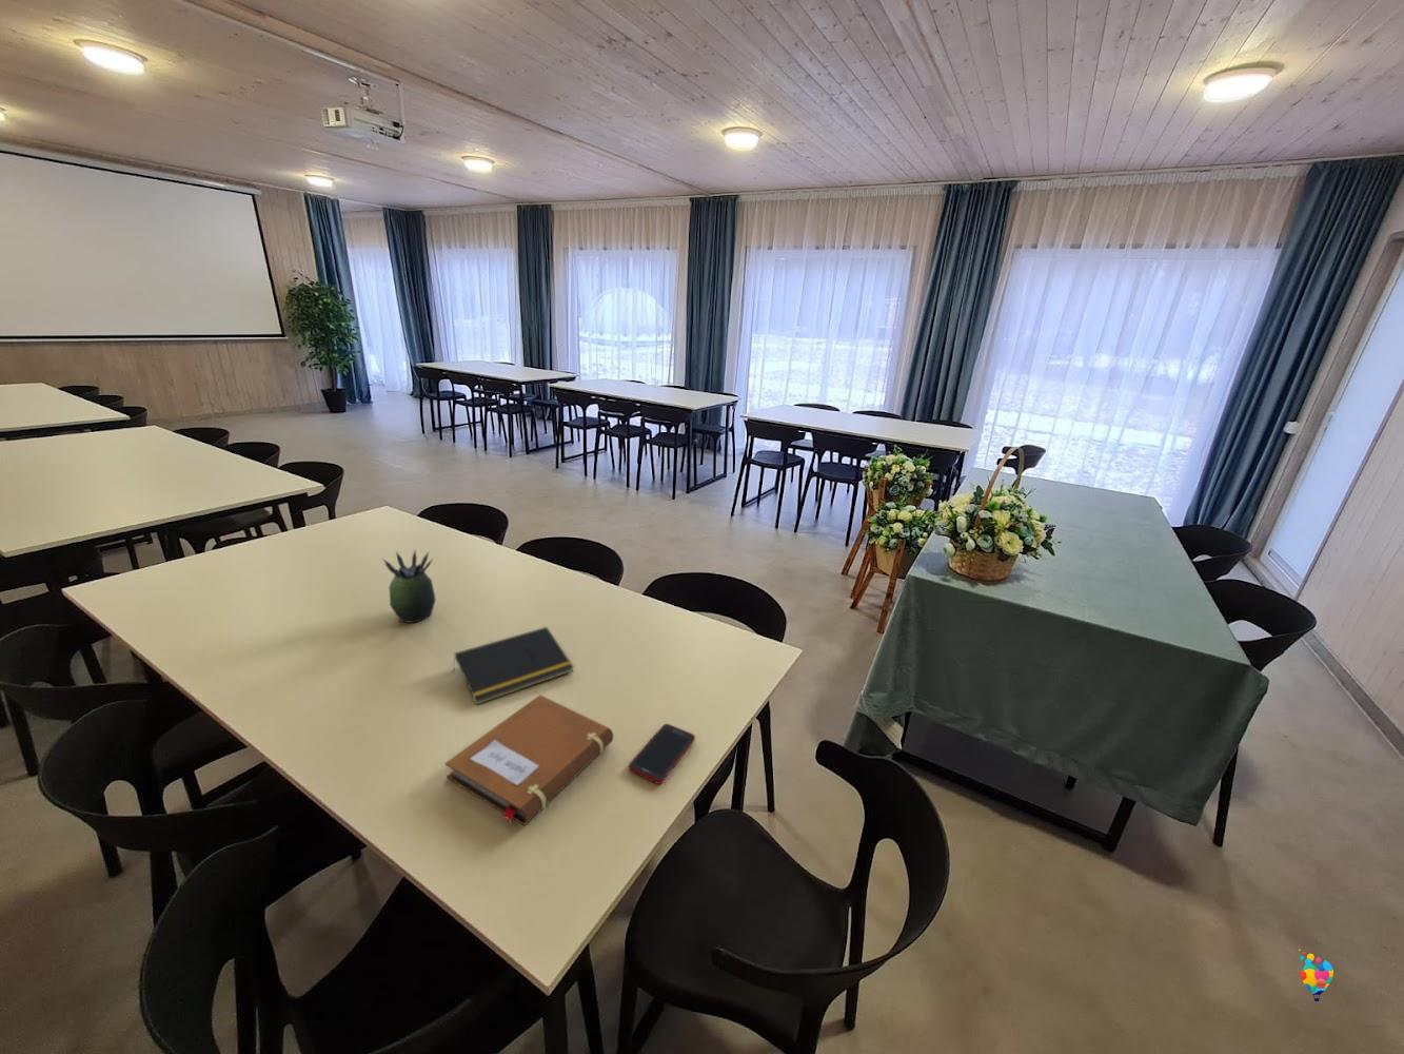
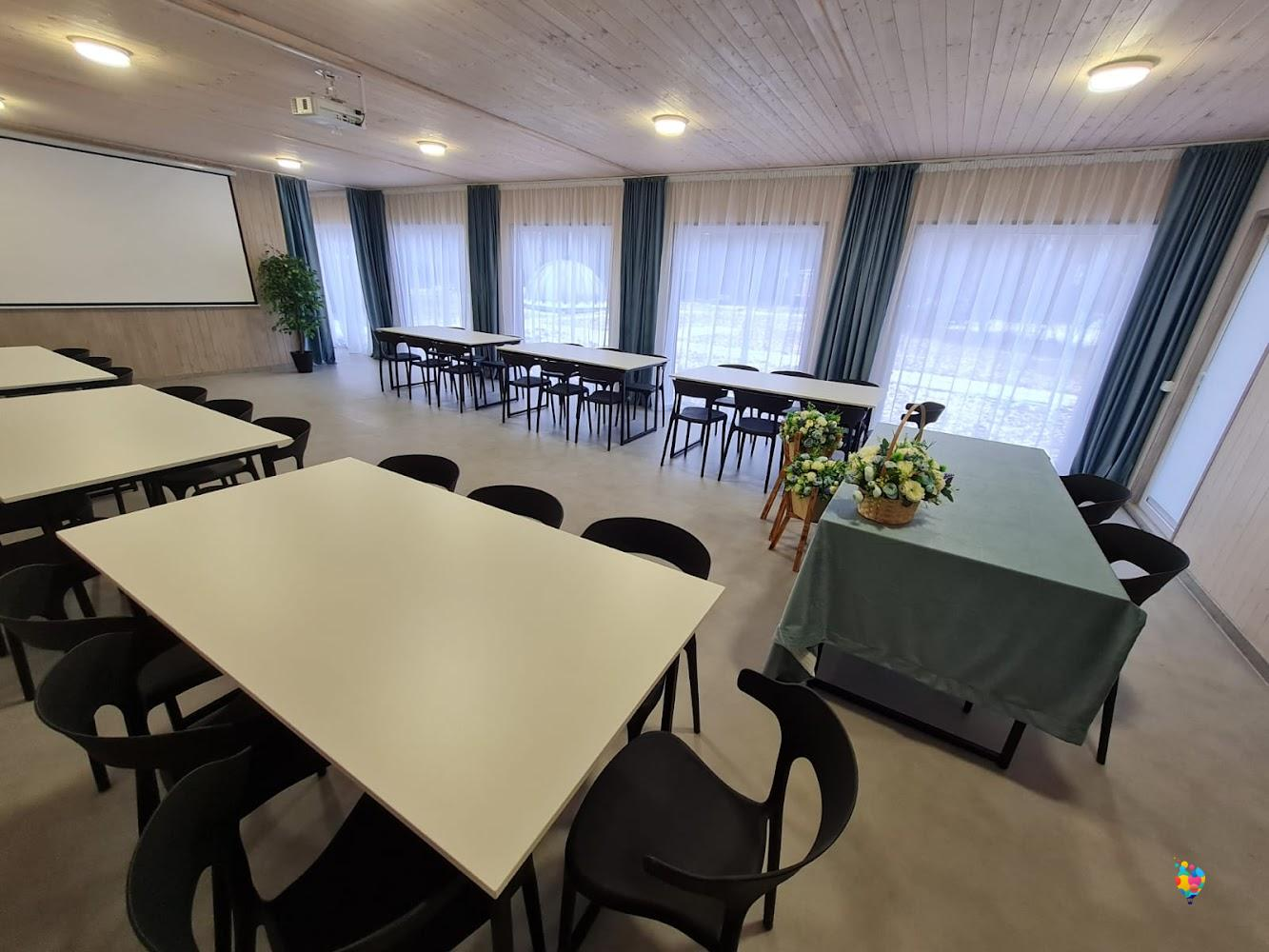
- succulent plant (410, 586)
- notebook (532, 755)
- cell phone (663, 752)
- notepad (514, 662)
